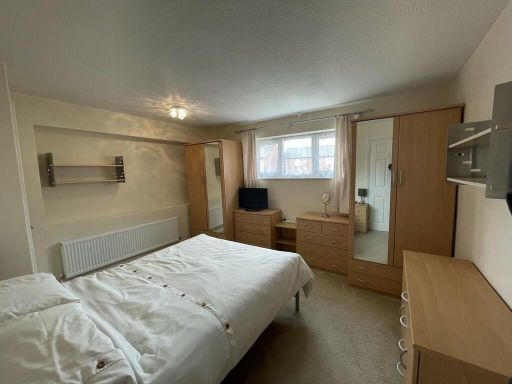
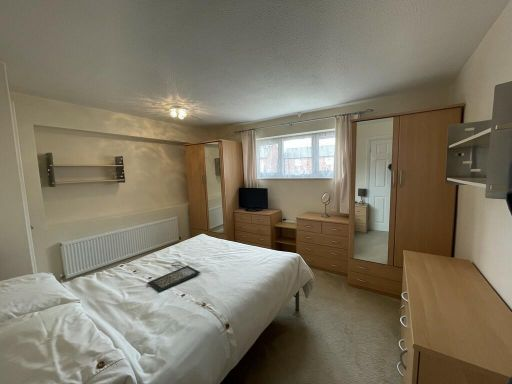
+ clutch bag (176, 275)
